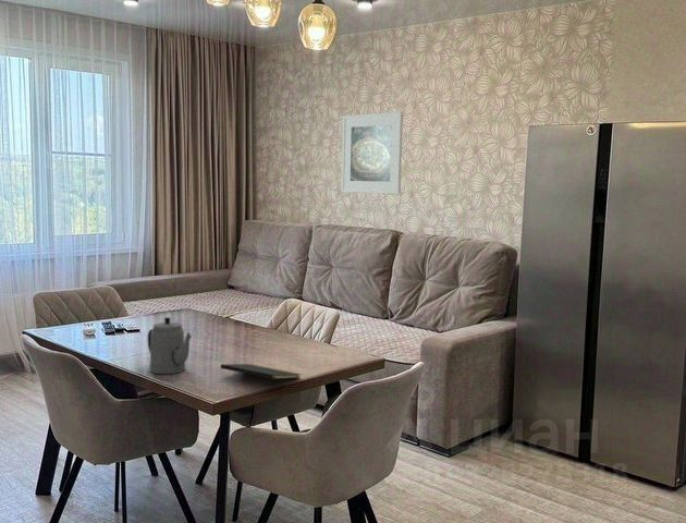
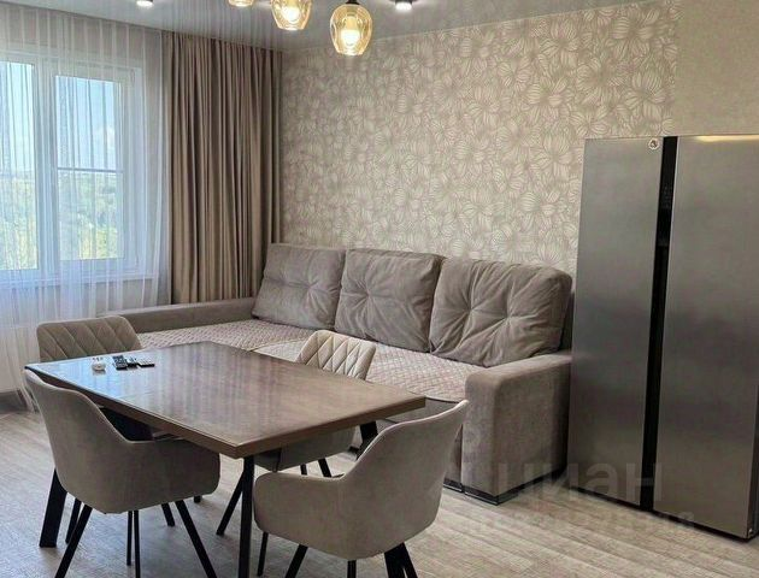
- teapot (169, 343)
- notepad (260, 370)
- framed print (370, 154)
